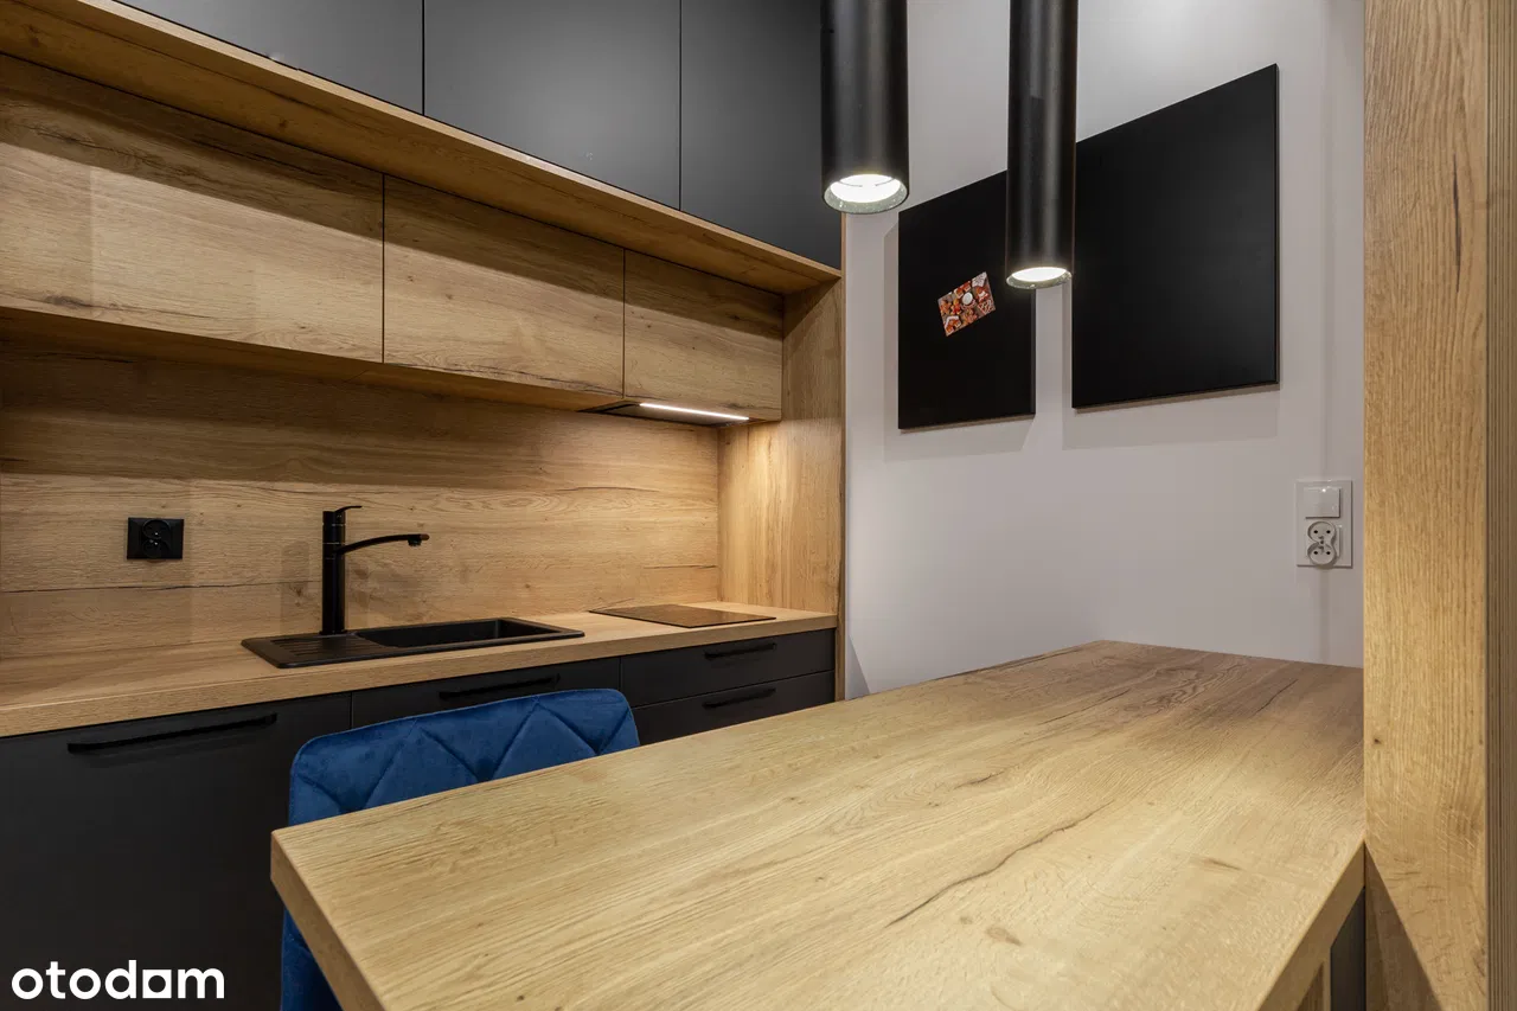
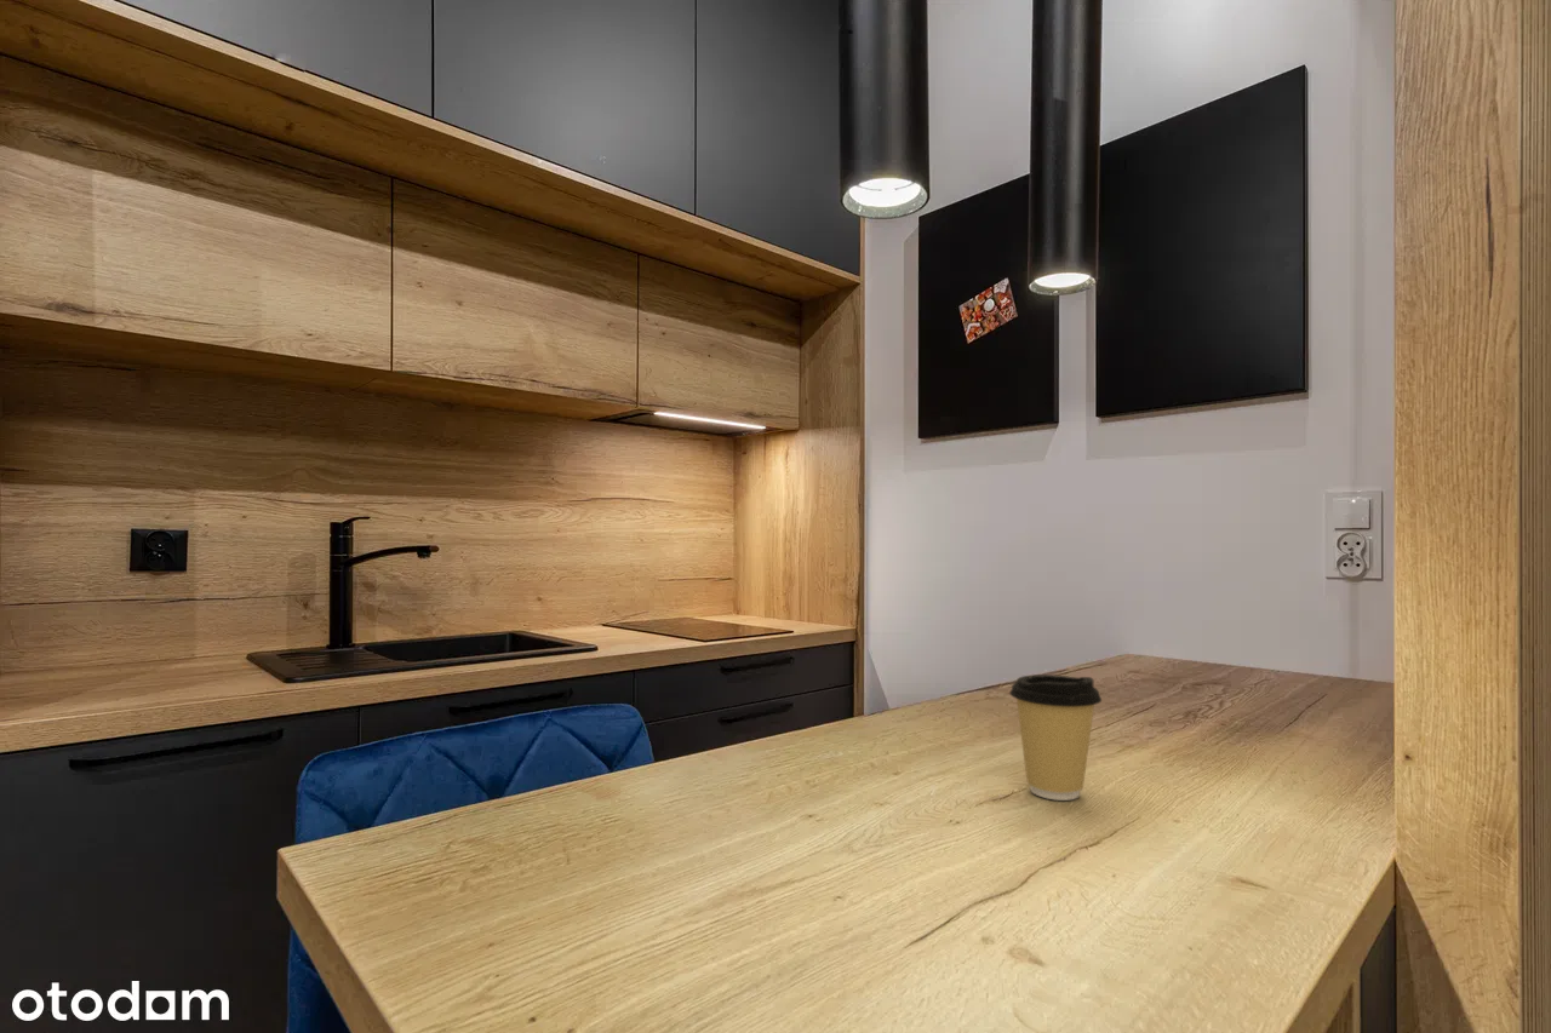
+ coffee cup (1054, 734)
